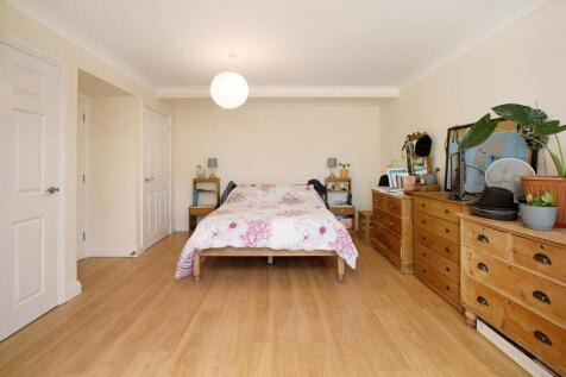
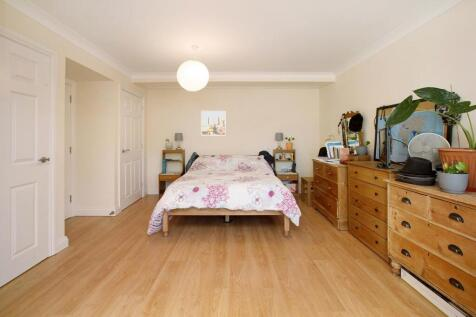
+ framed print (213, 123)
